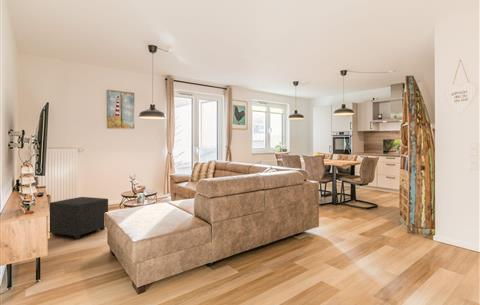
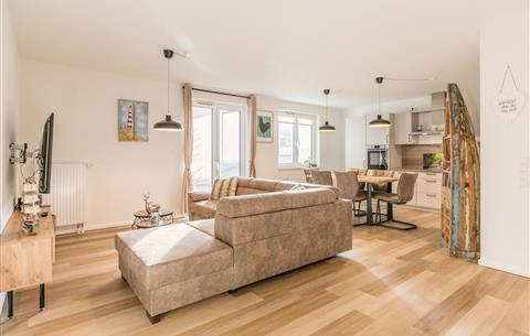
- ottoman (79, 216)
